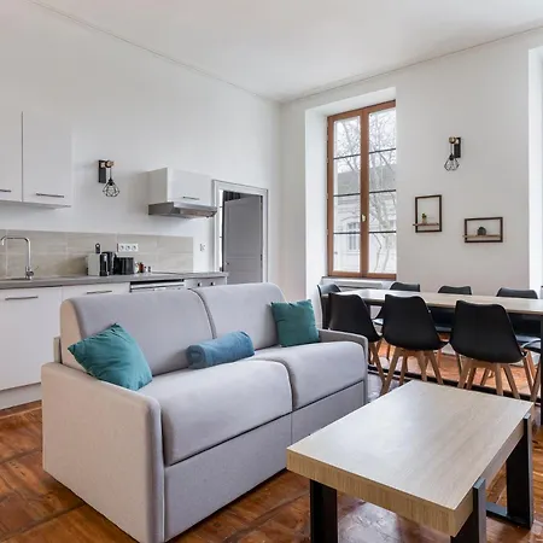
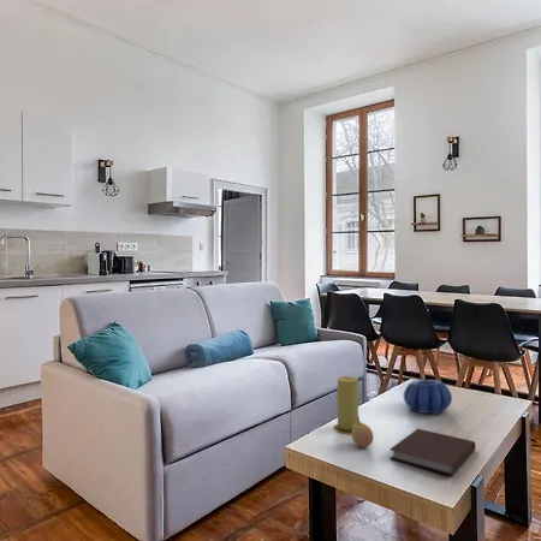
+ decorative bowl (427, 394)
+ notebook (433, 450)
+ candle (347, 403)
+ fruit (362, 429)
